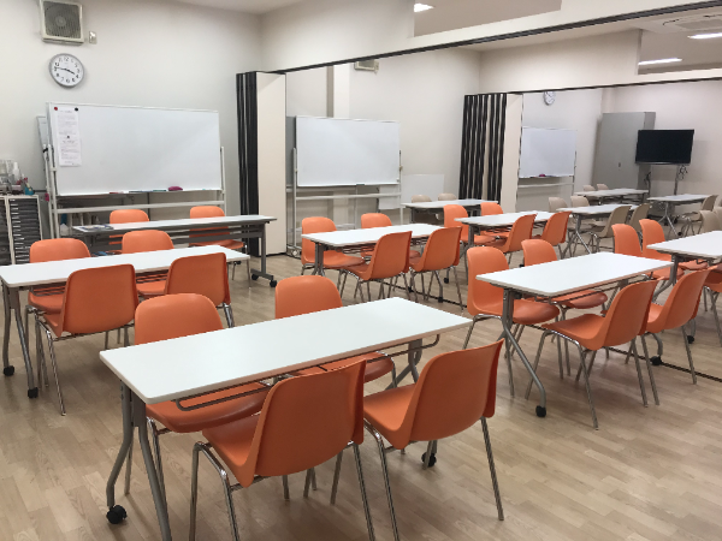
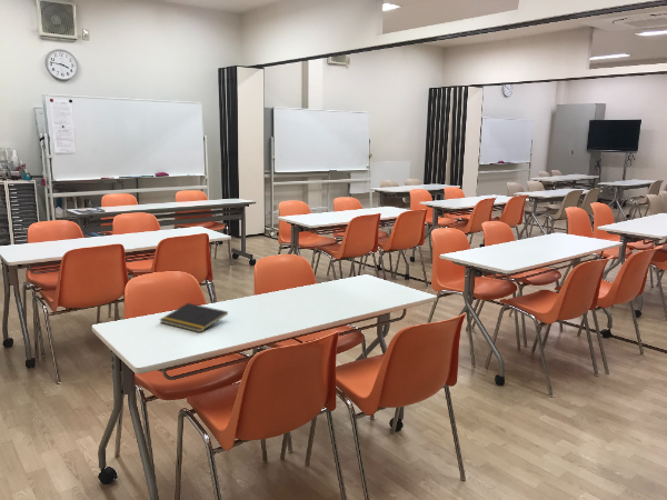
+ notepad (193, 317)
